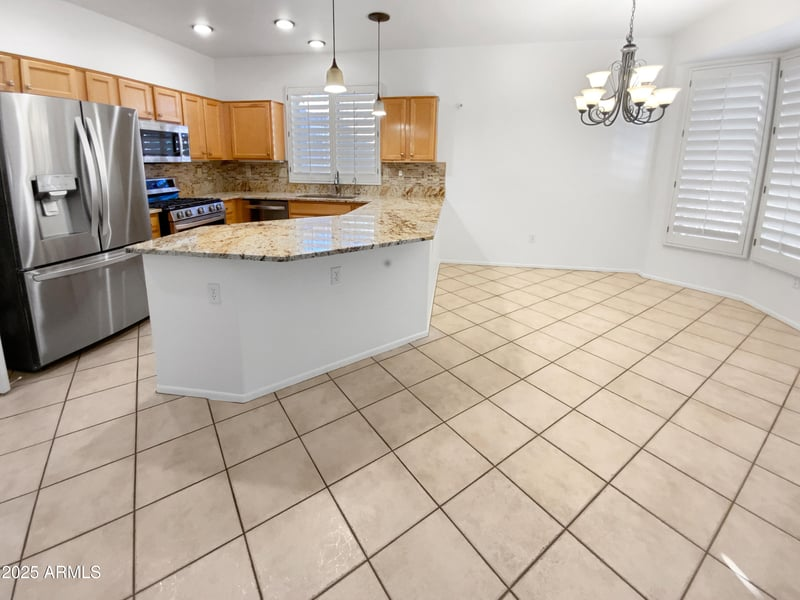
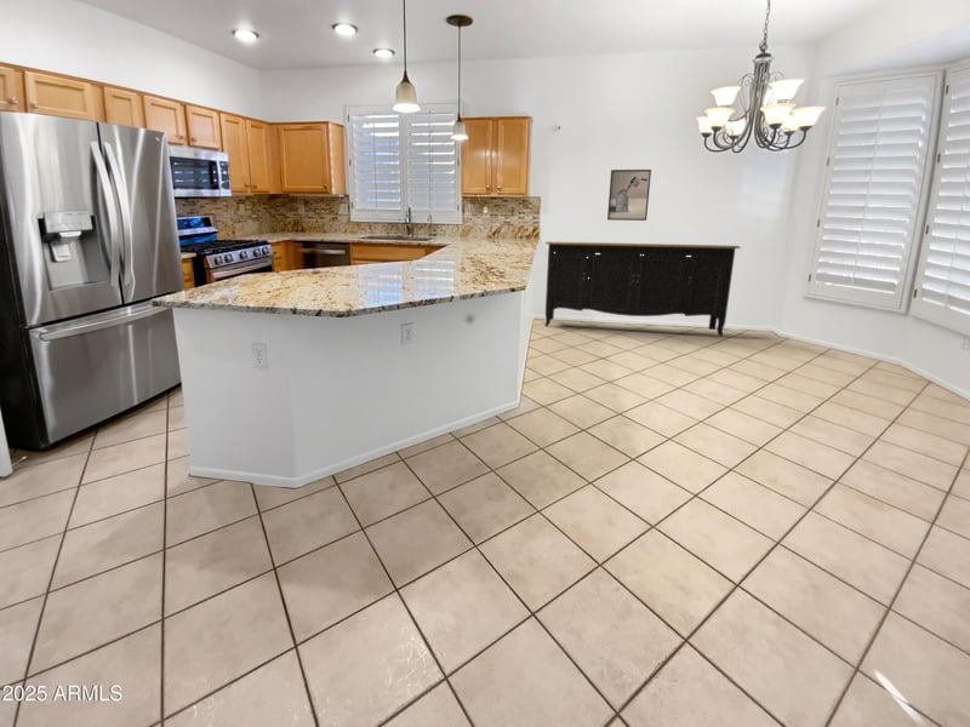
+ sideboard (633, 286)
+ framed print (628, 195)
